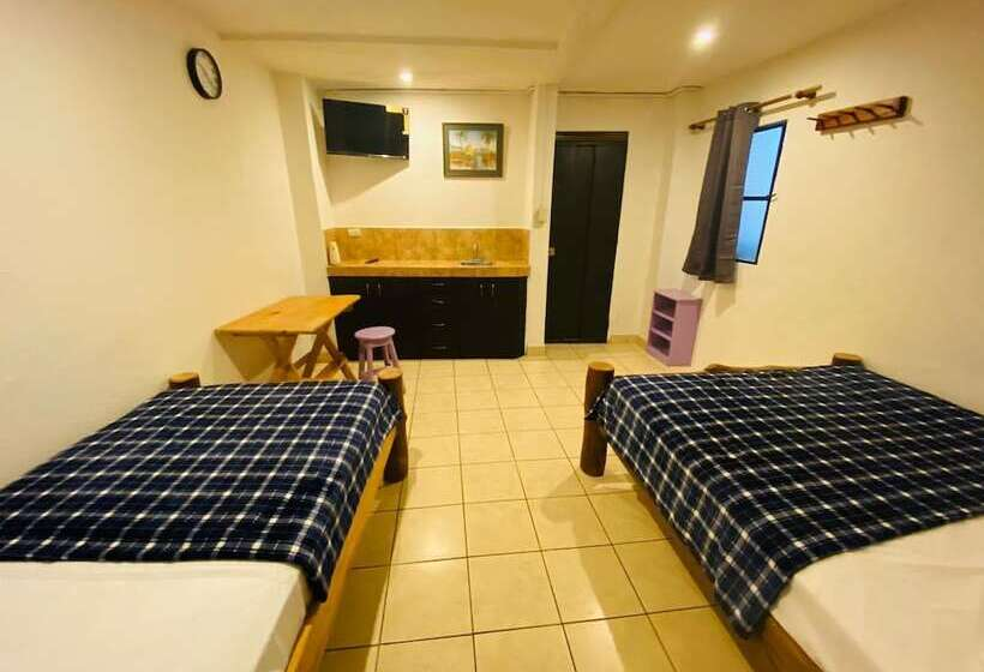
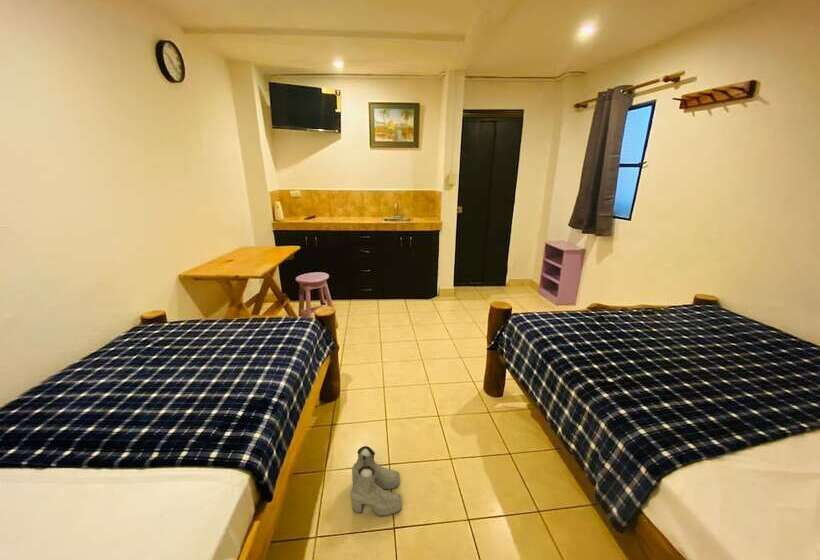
+ boots (375, 477)
